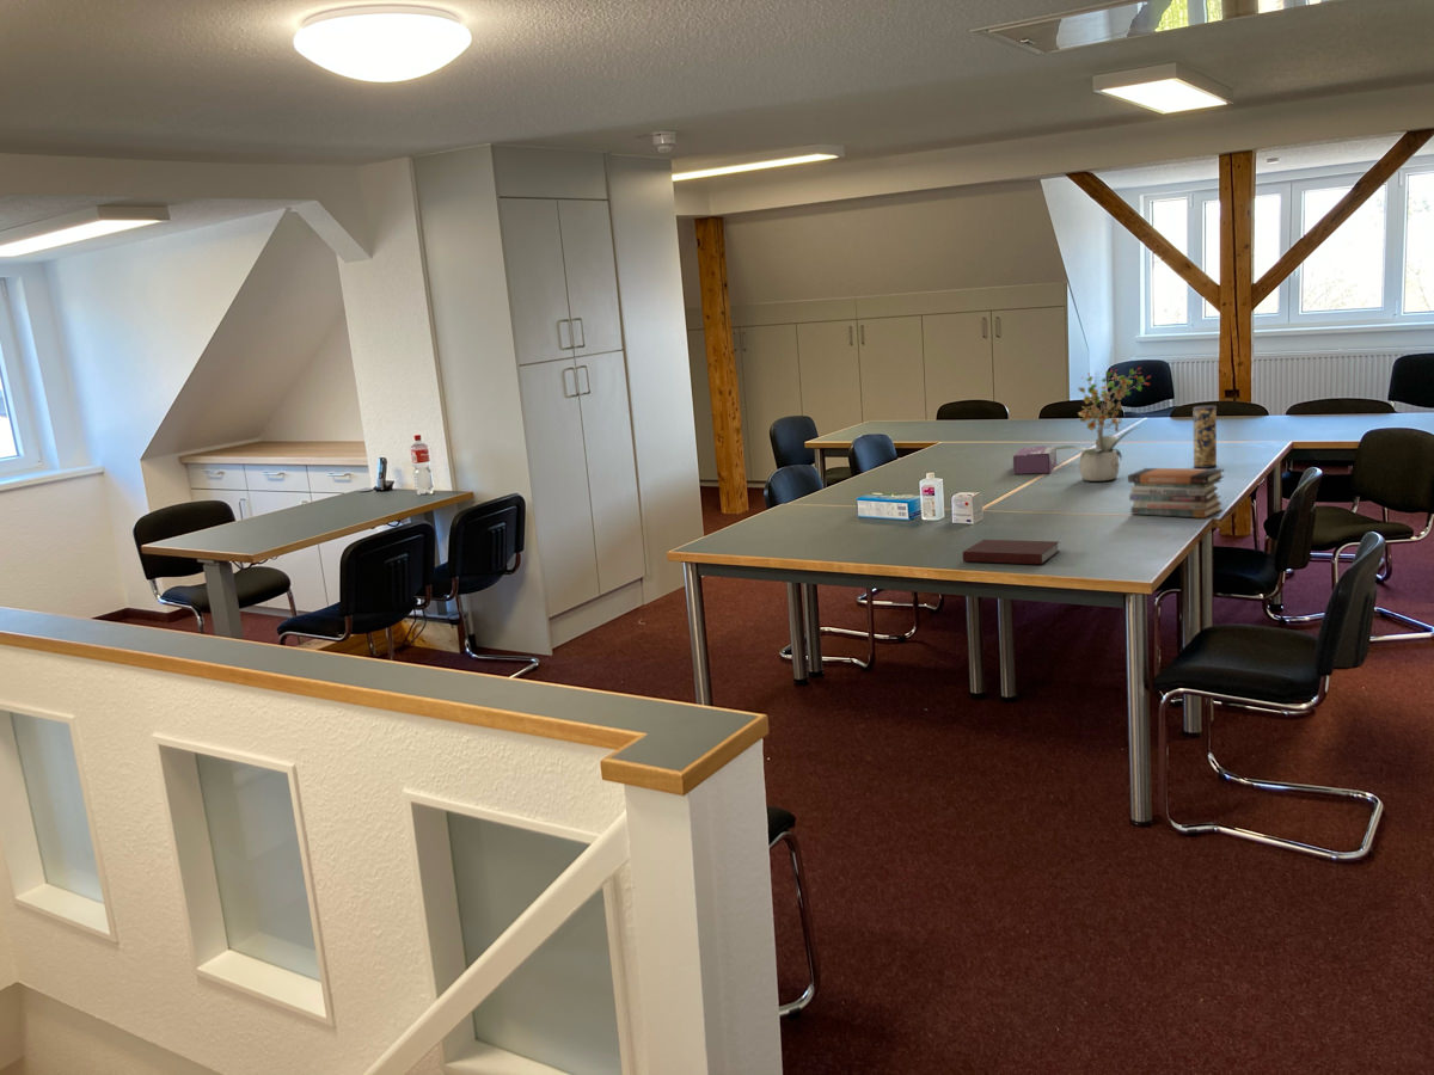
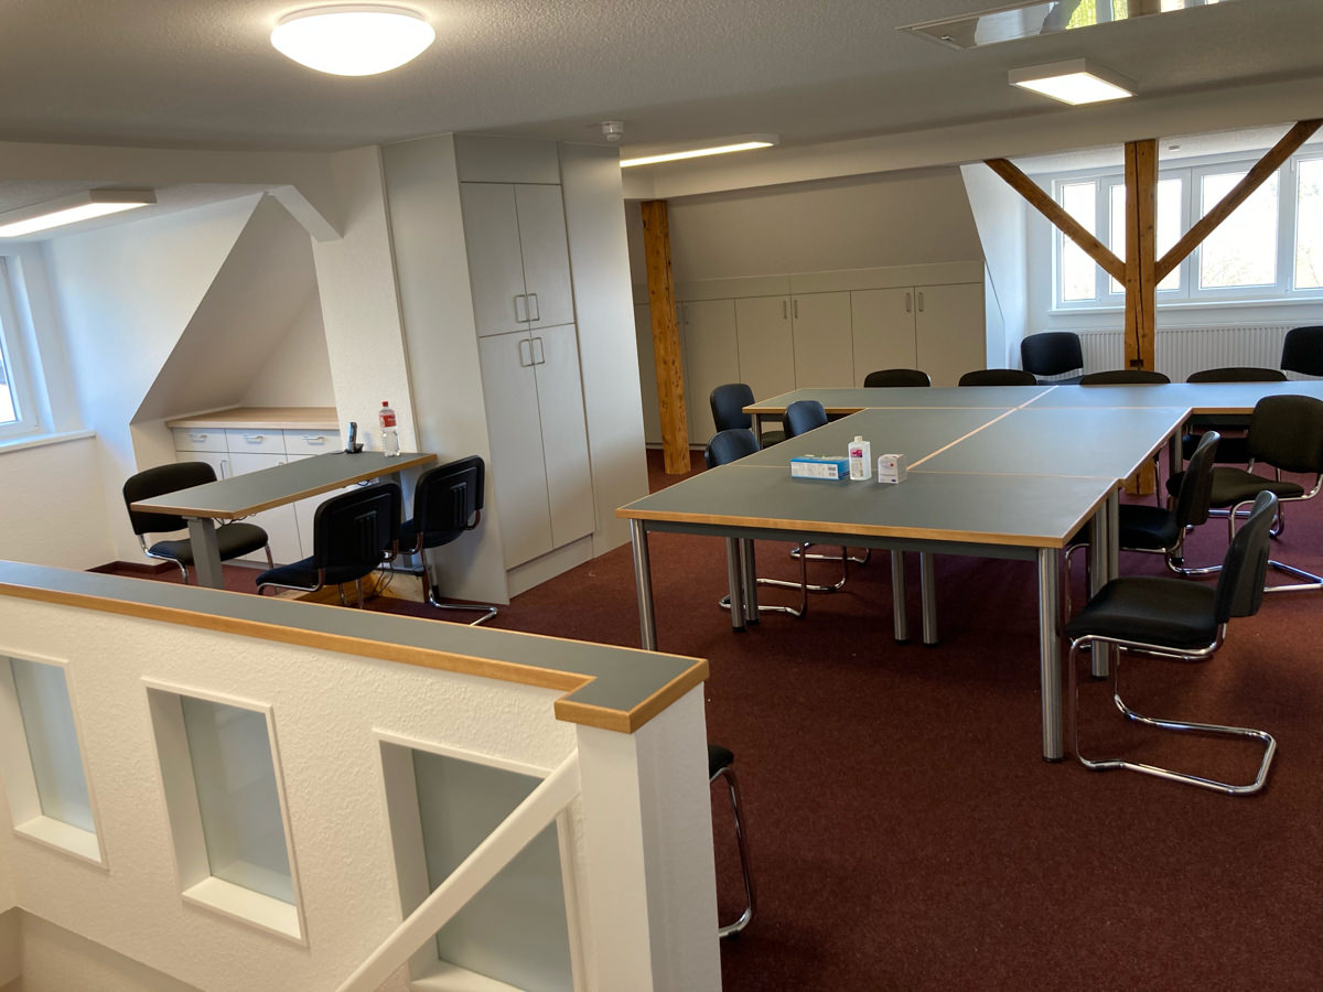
- potted plant (1103, 424)
- tissue box (1035, 459)
- vase (1205, 436)
- book stack (1175, 492)
- notebook (1011, 551)
